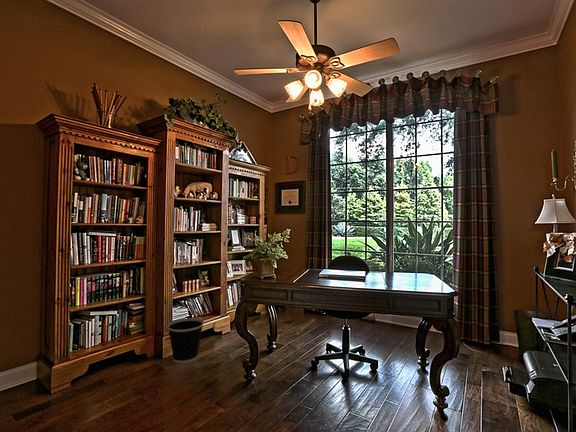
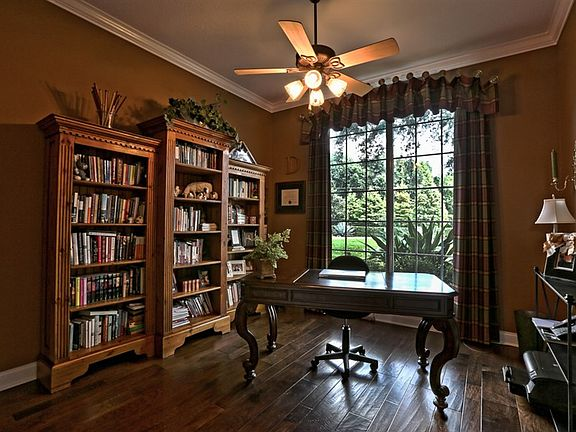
- wastebasket (185, 341)
